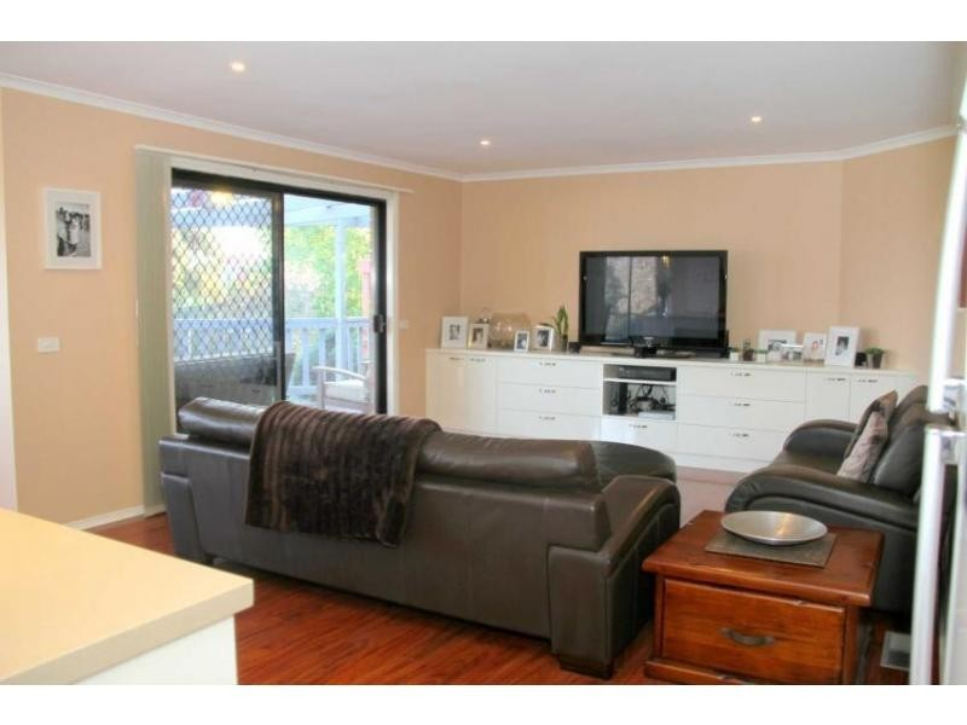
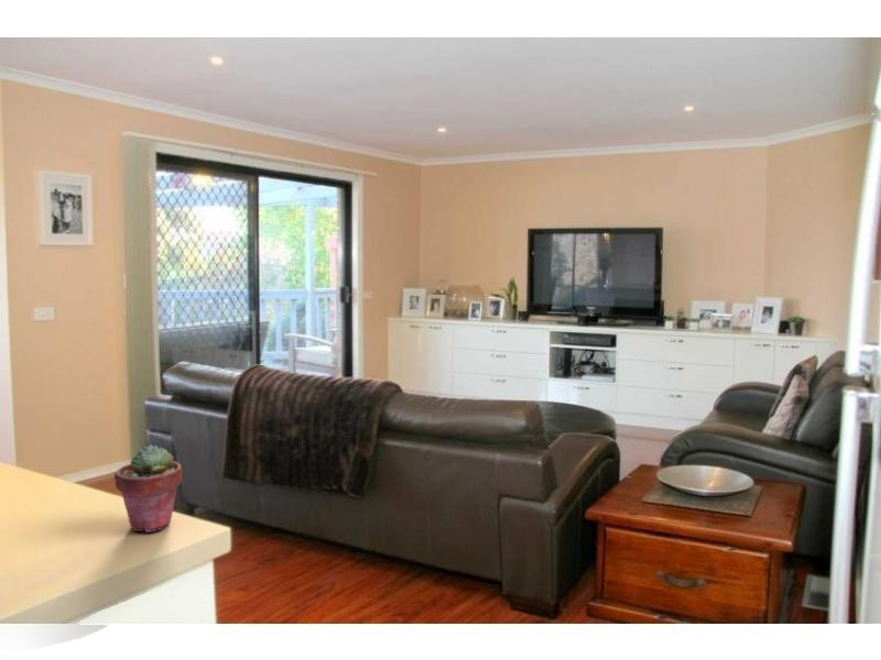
+ potted succulent (149, 484)
